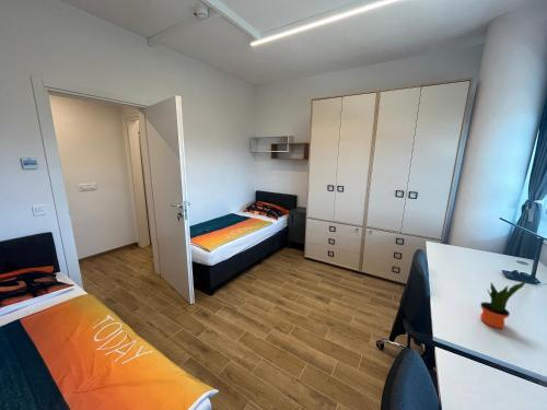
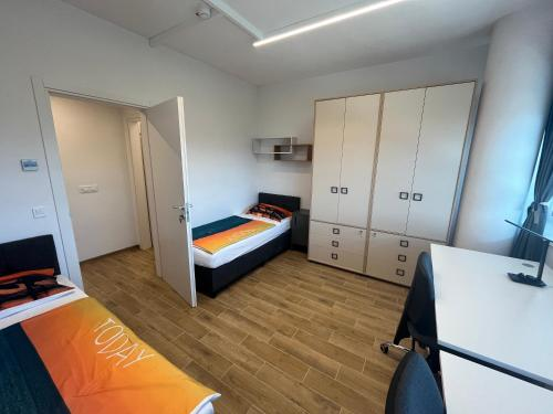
- potted plant (501, 300)
